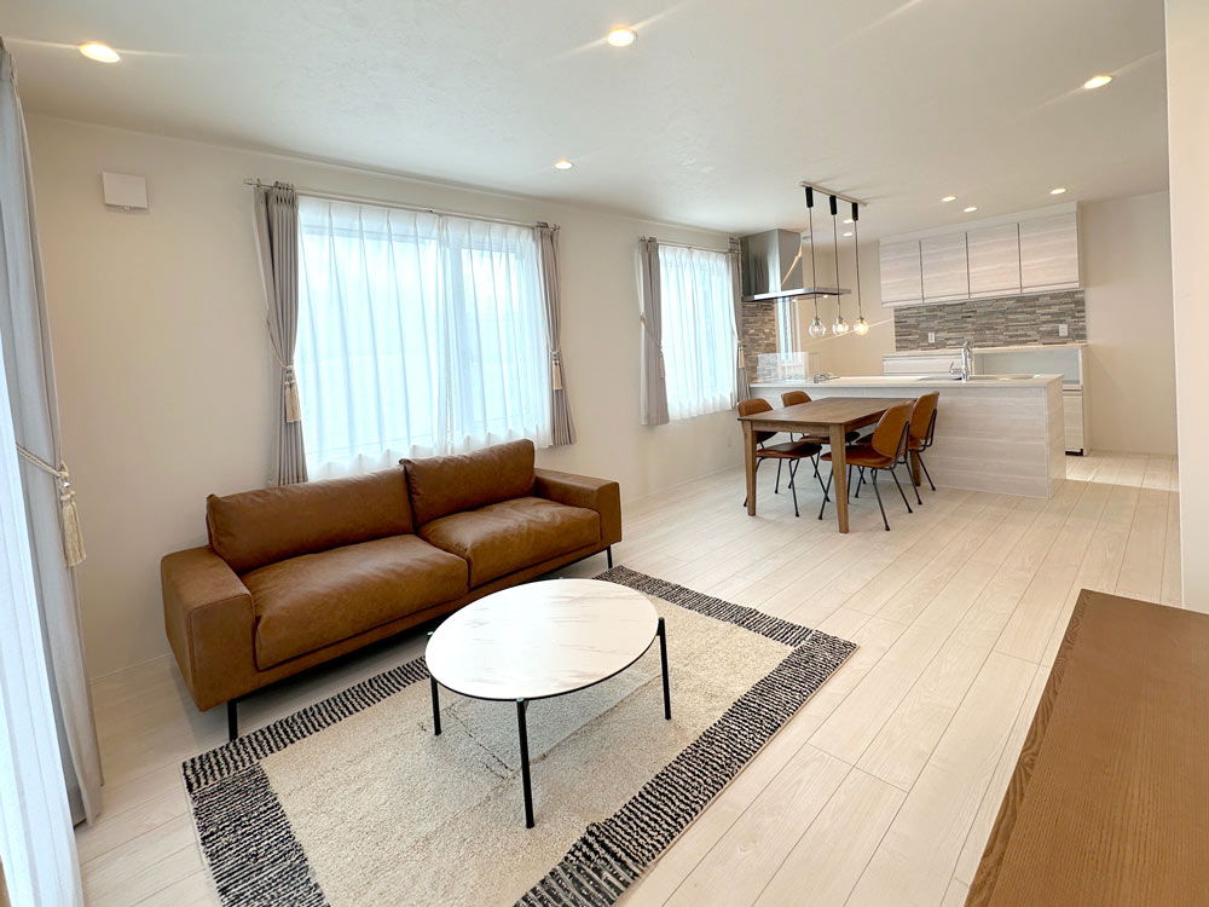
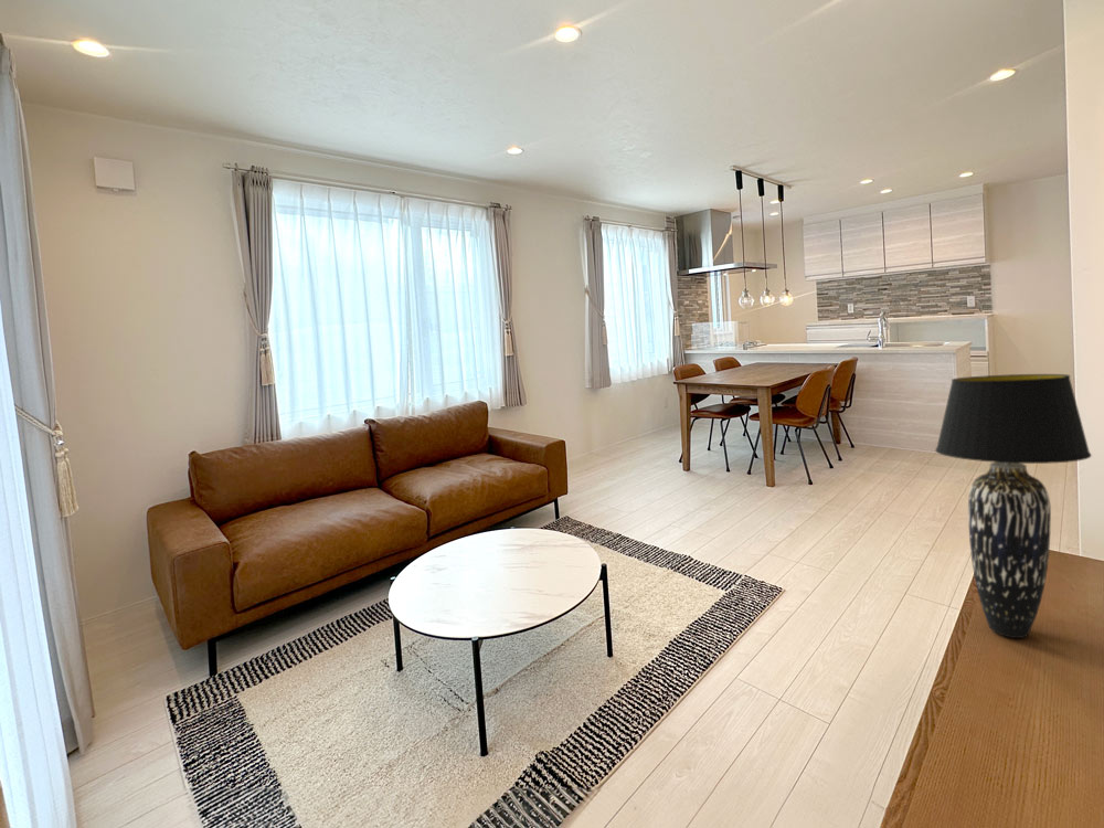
+ table lamp (1008, 507)
